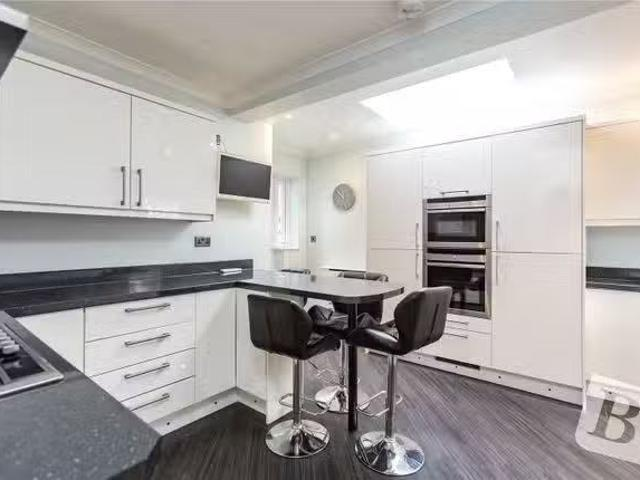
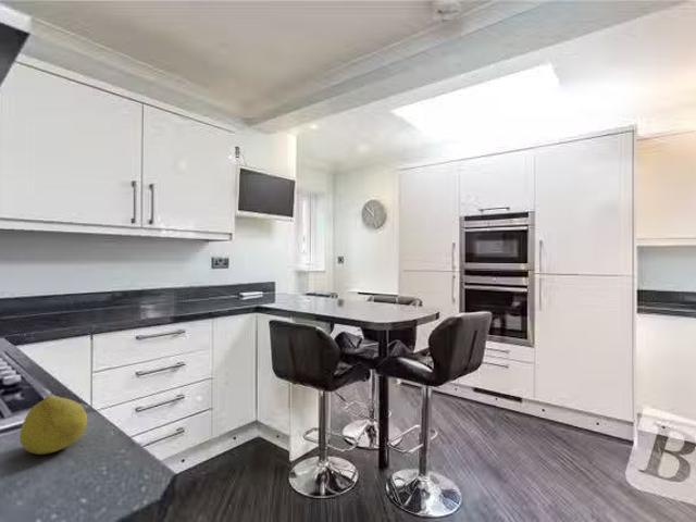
+ lemon (54, 421)
